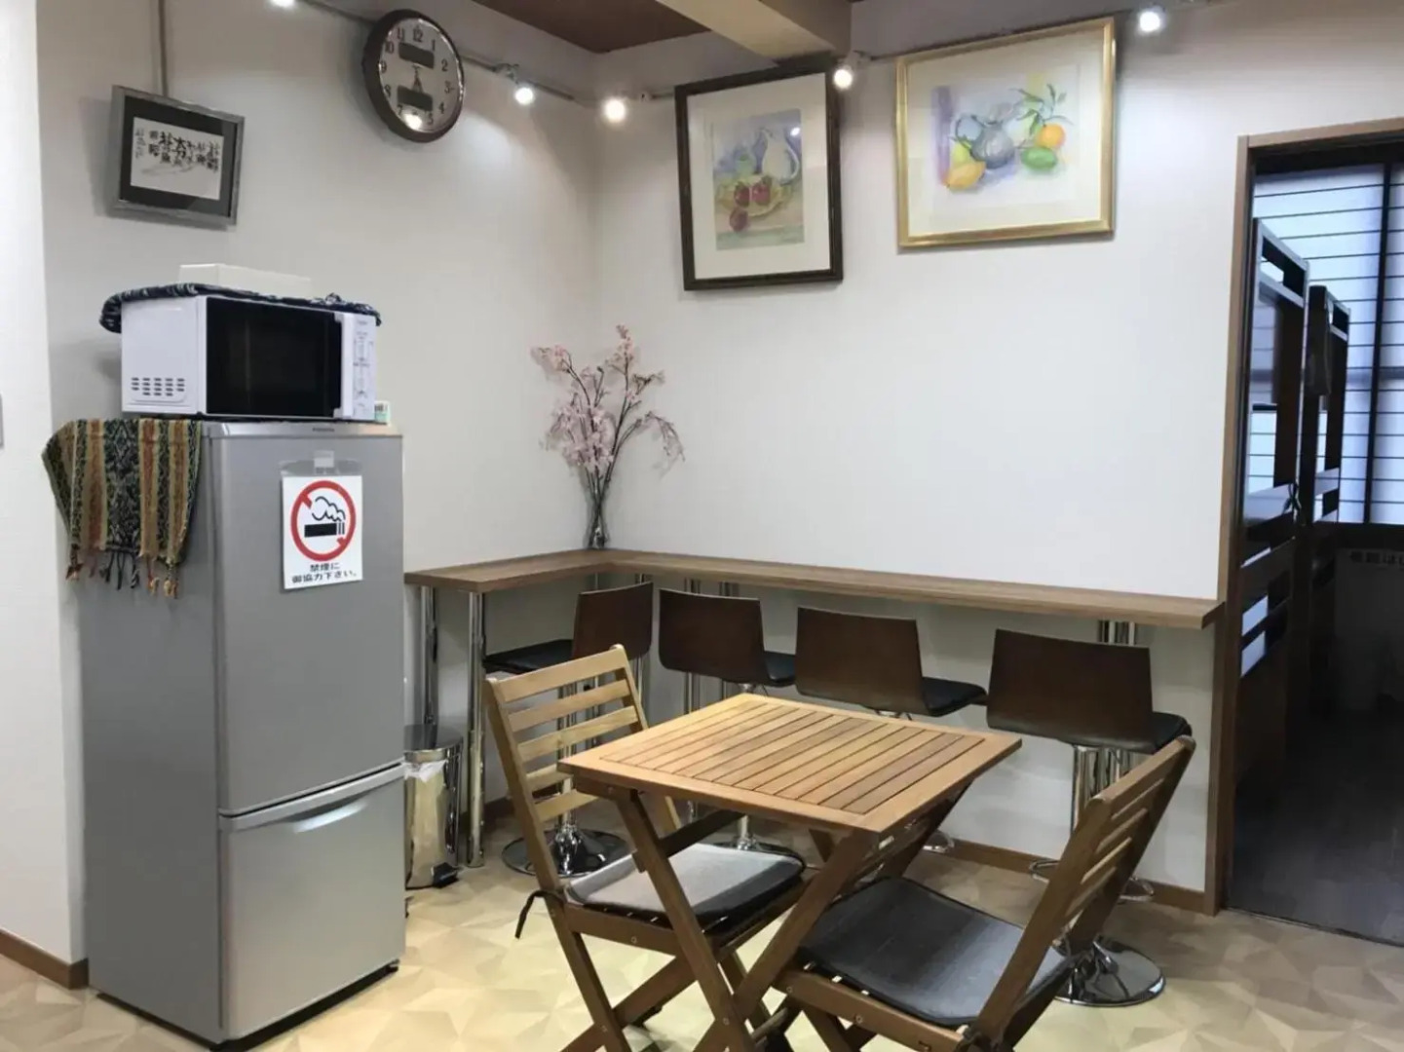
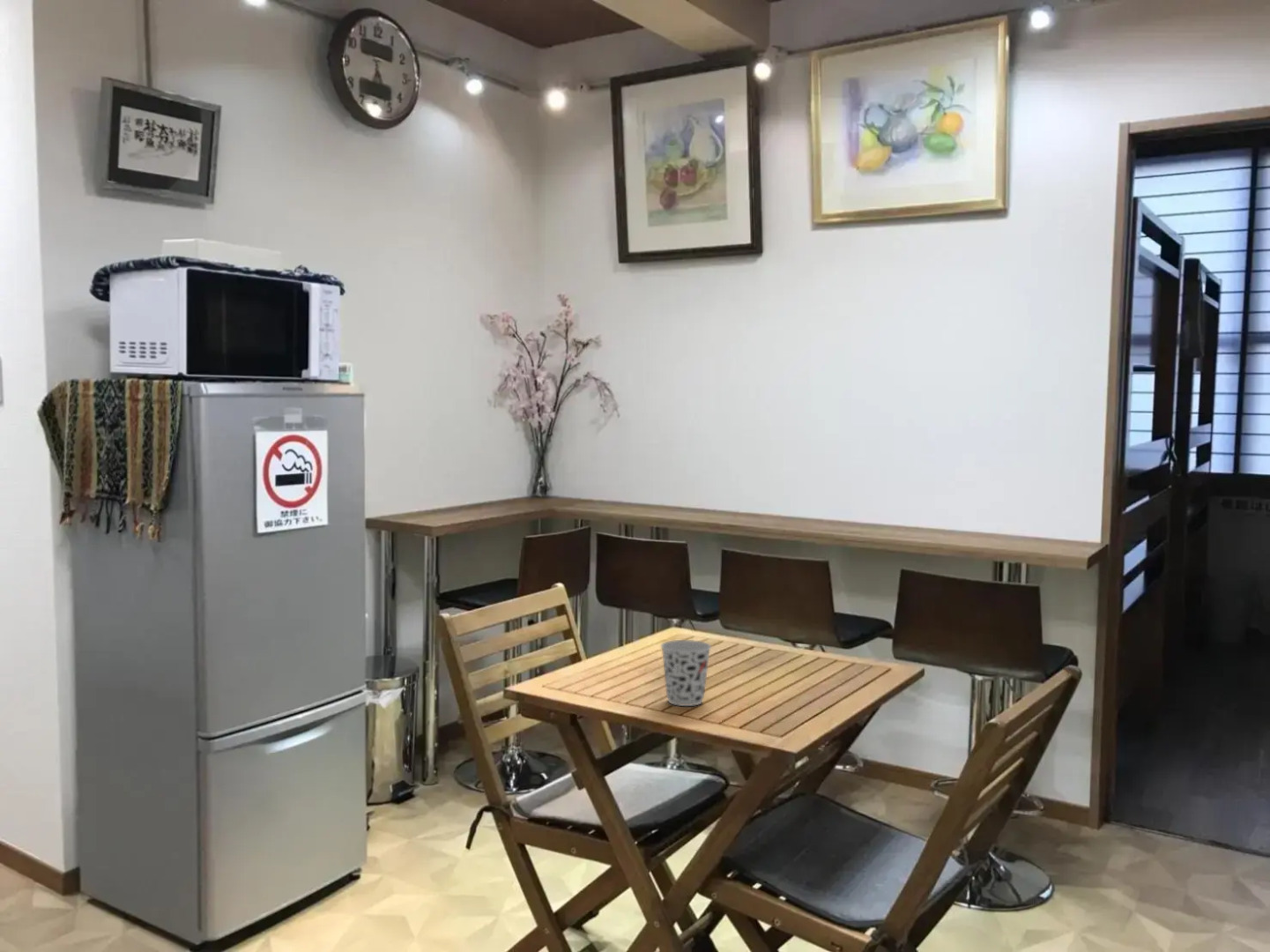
+ cup (685, 673)
